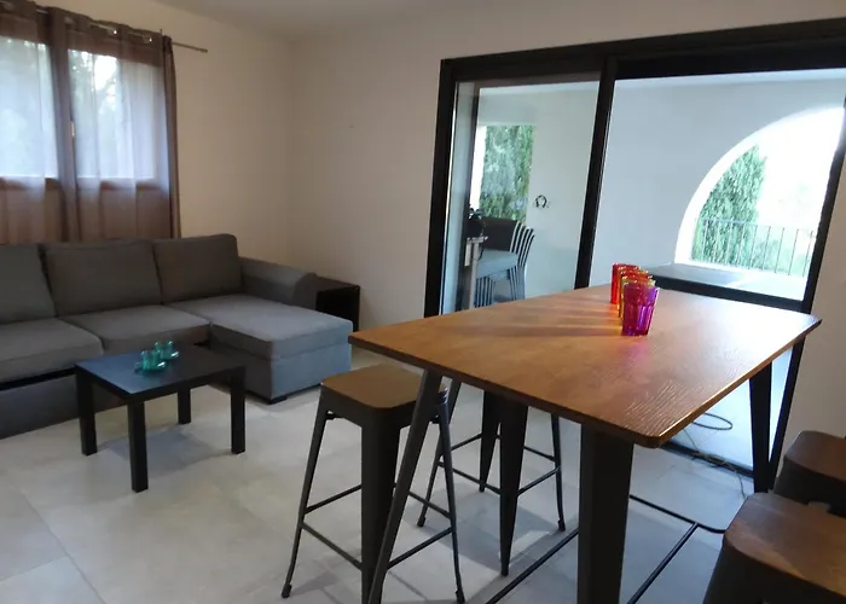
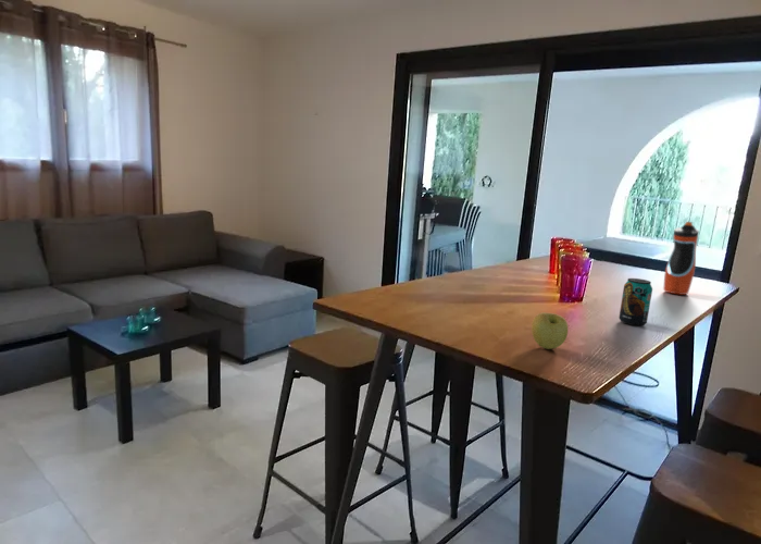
+ water bottle (682, 257)
+ beverage can (635, 301)
+ apple (549, 331)
